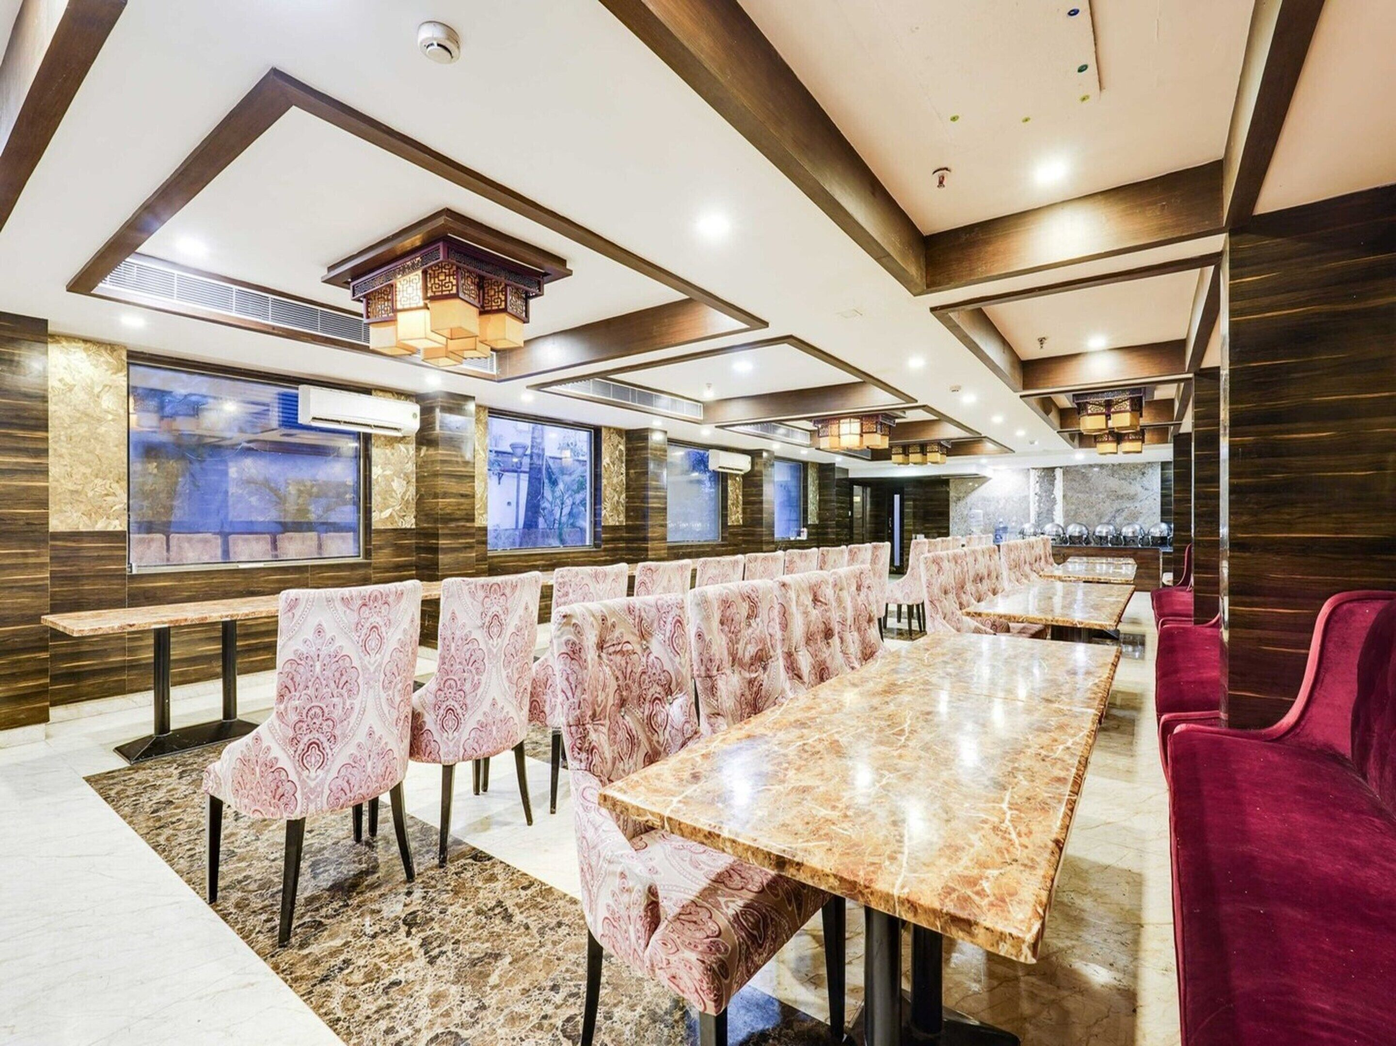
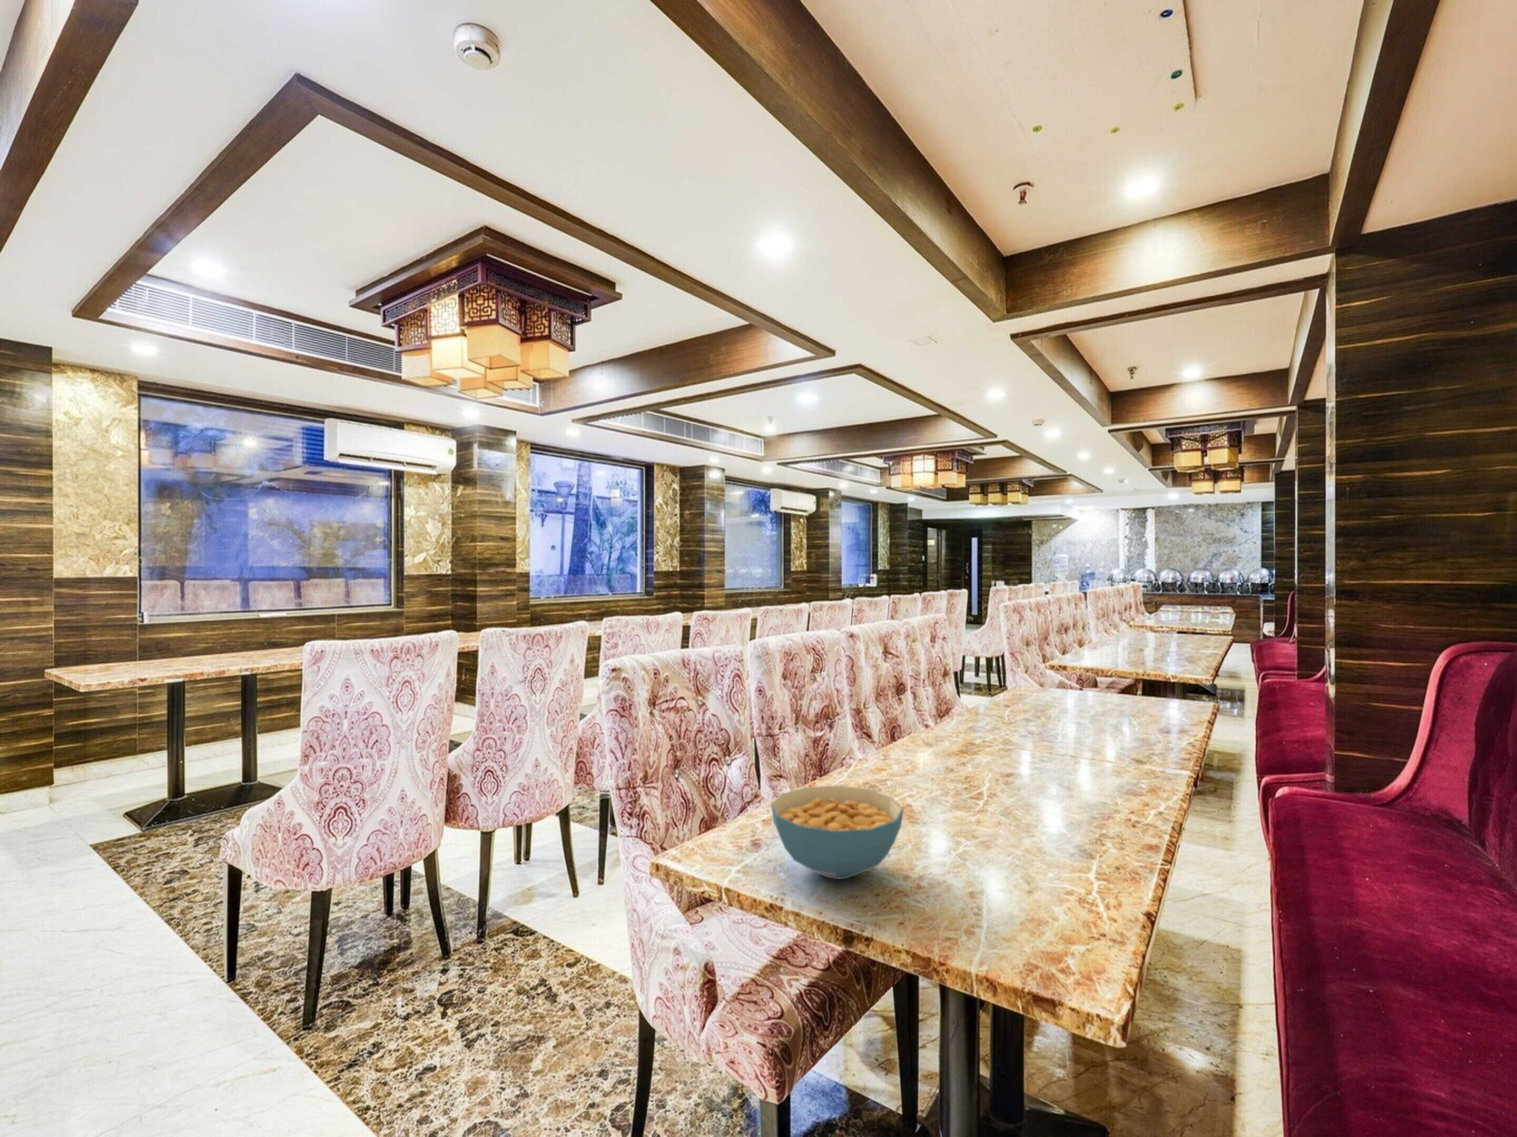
+ cereal bowl (836, 838)
